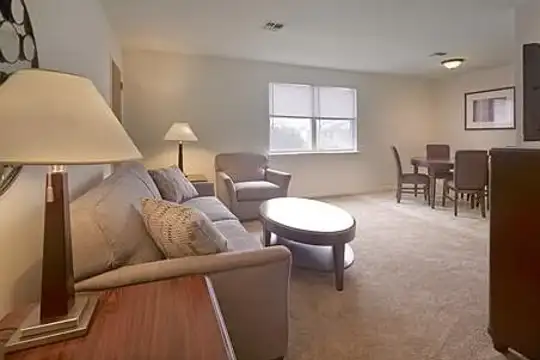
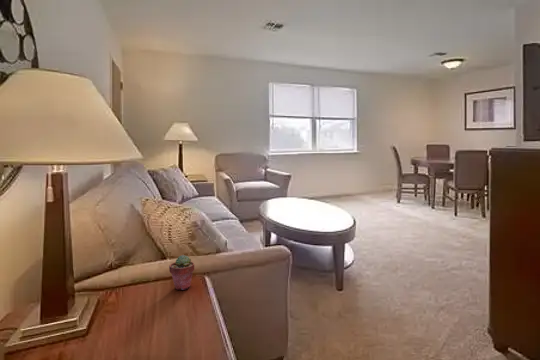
+ potted succulent (182, 271)
